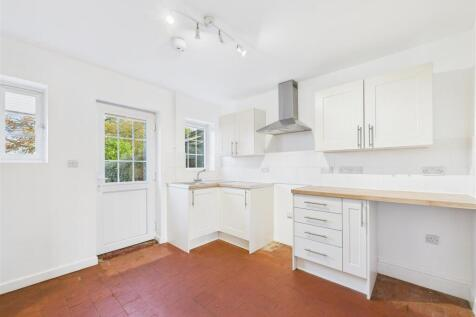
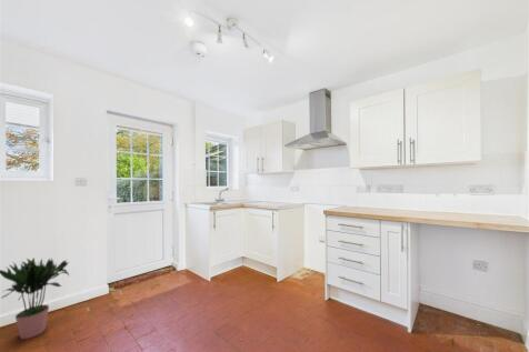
+ potted plant (37, 292)
